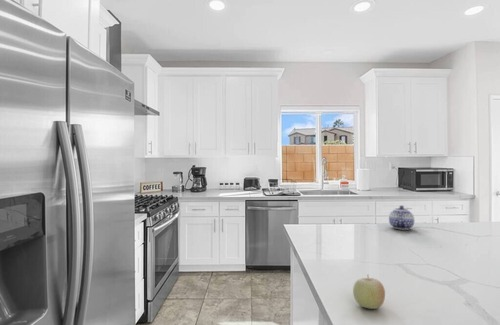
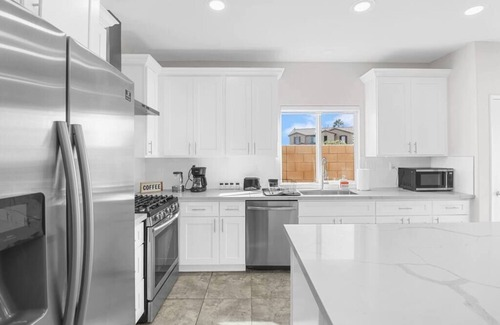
- teapot (401, 216)
- fruit (369, 290)
